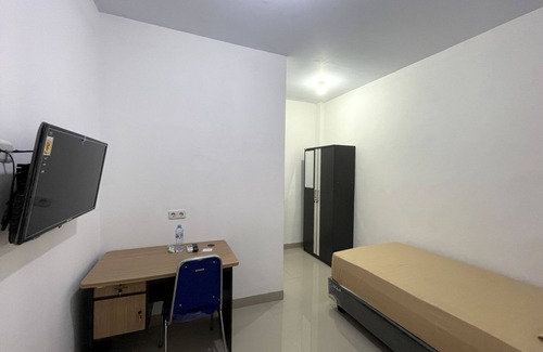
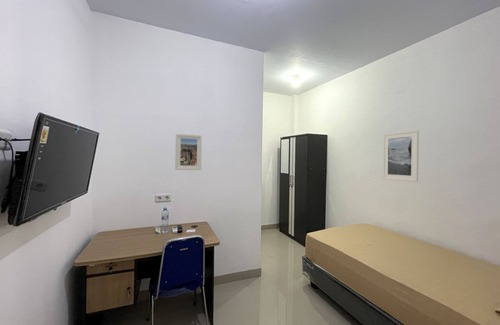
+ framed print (399, 156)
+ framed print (188, 152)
